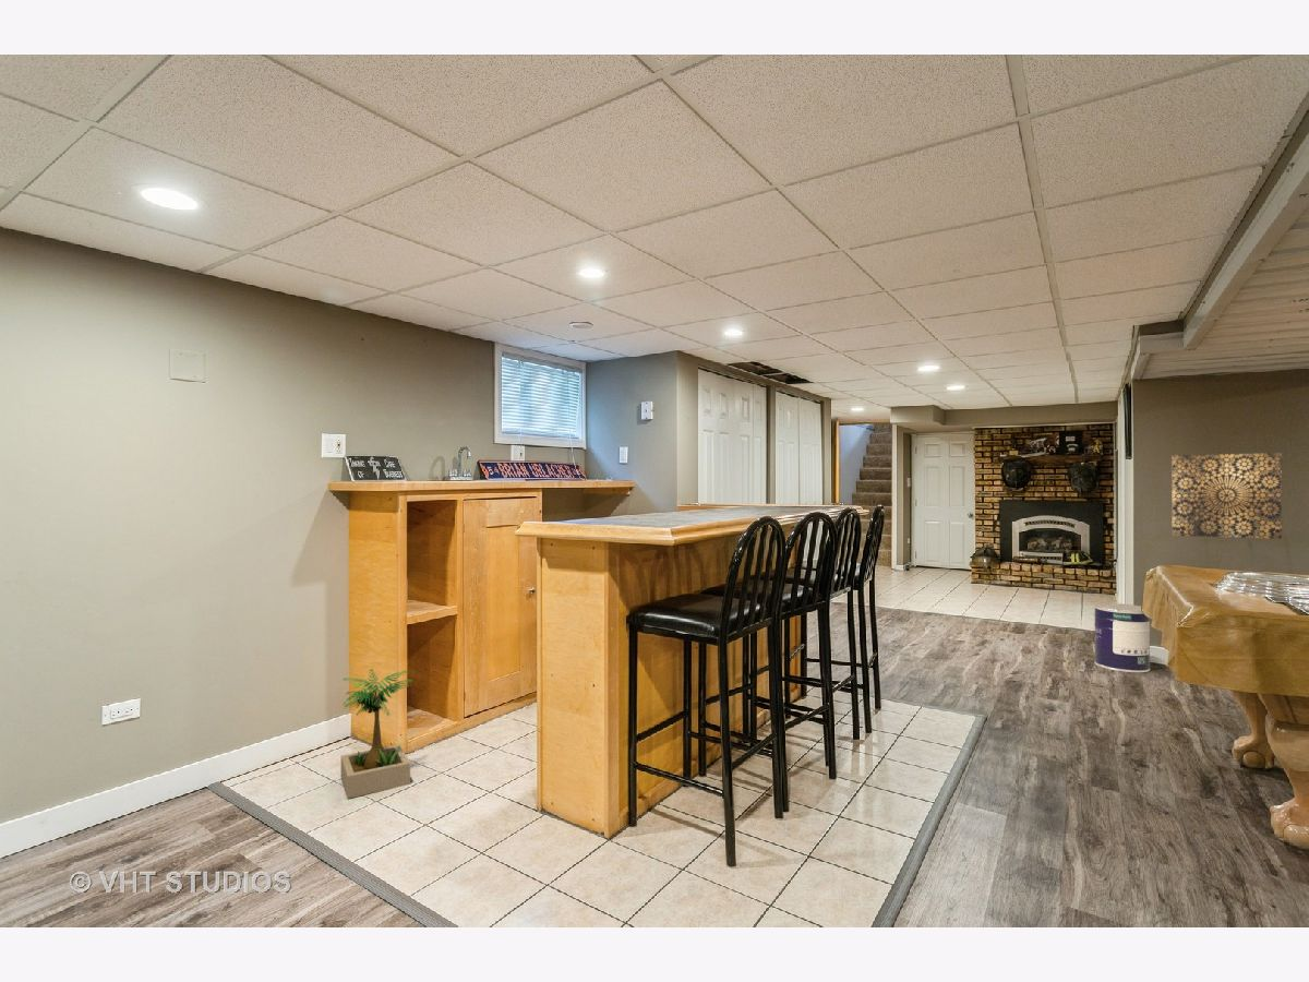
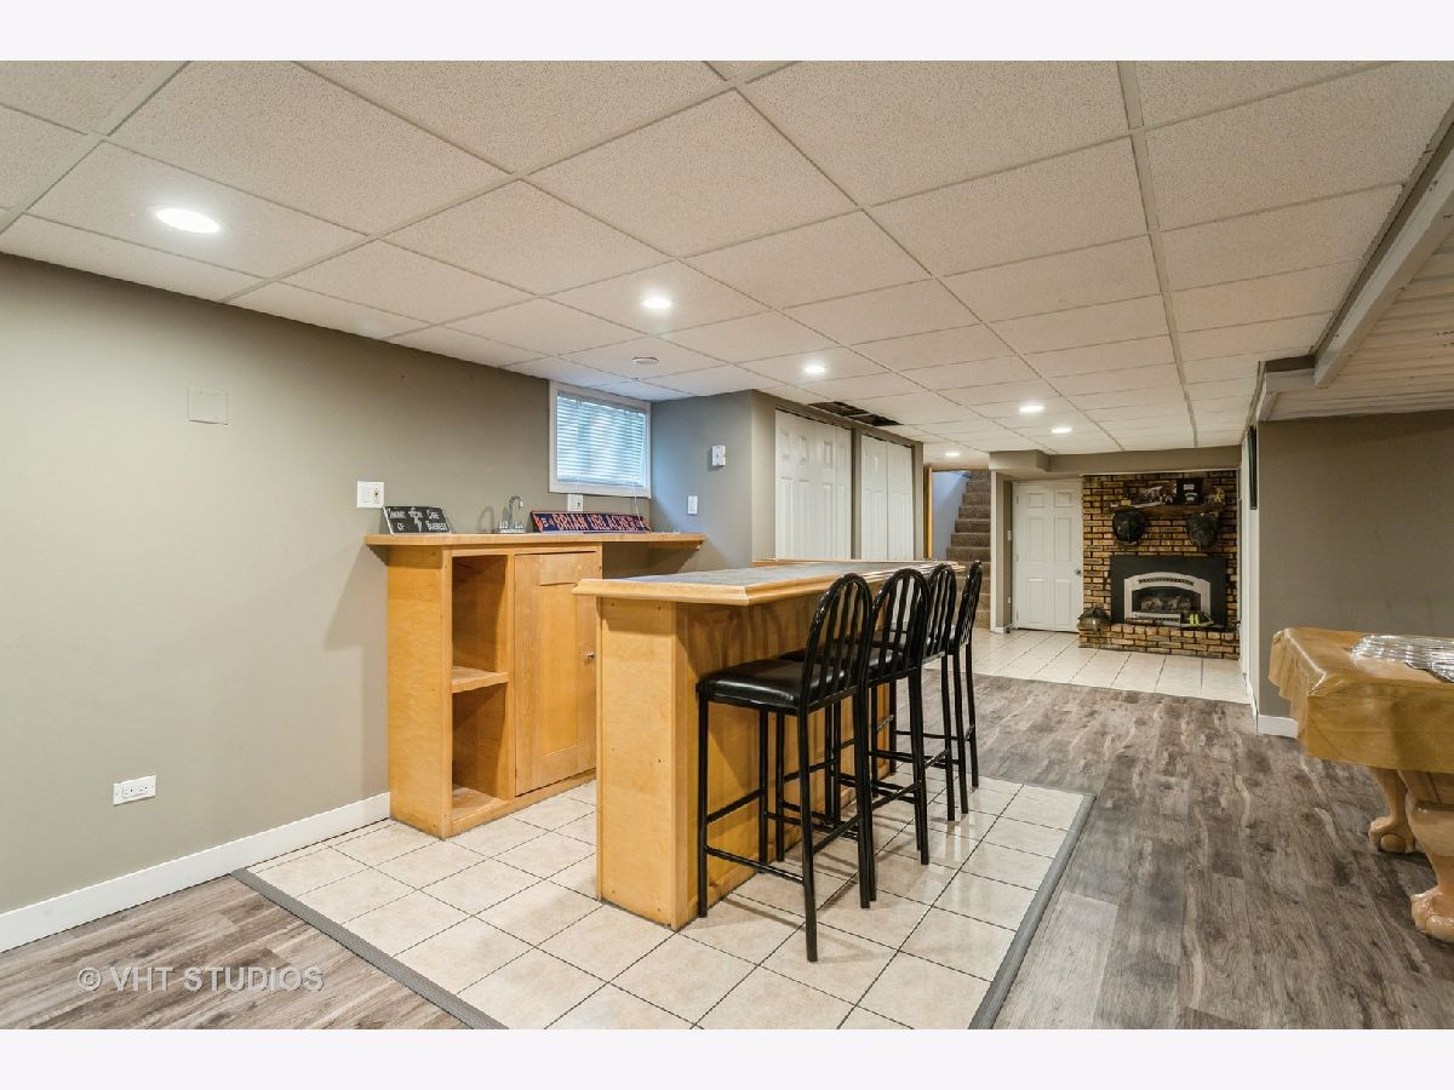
- potted plant (379, 726)
- paint can (1121, 636)
- wall art (1224, 495)
